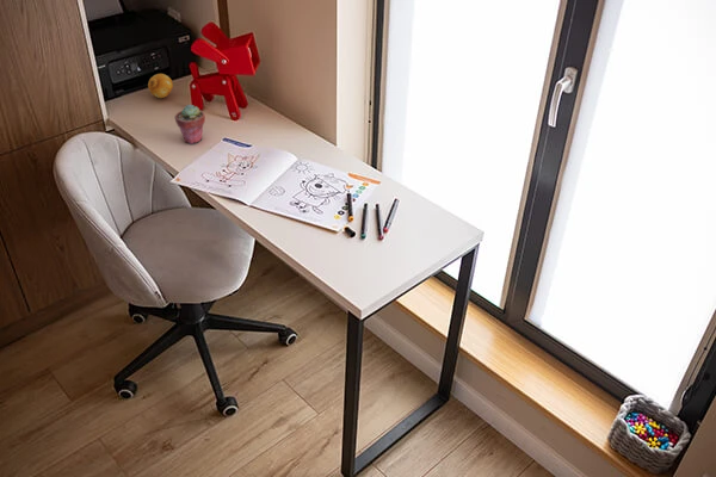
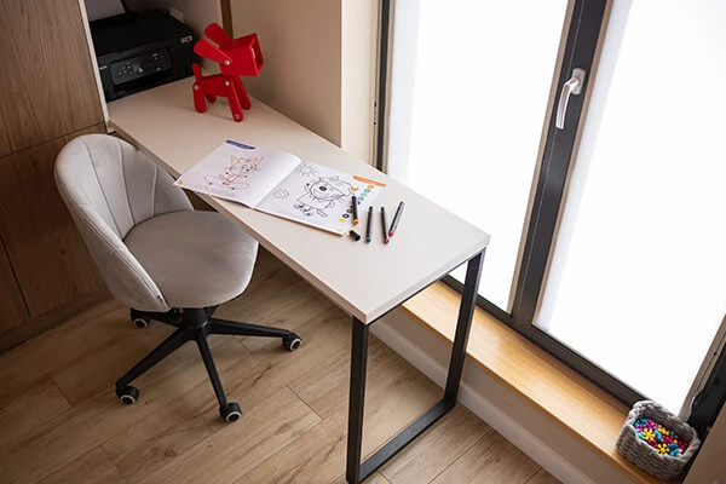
- potted succulent (190, 122)
- fruit (160, 86)
